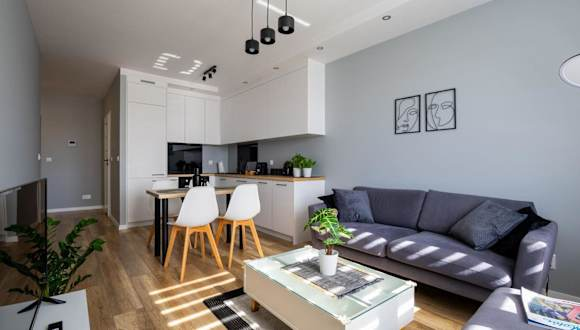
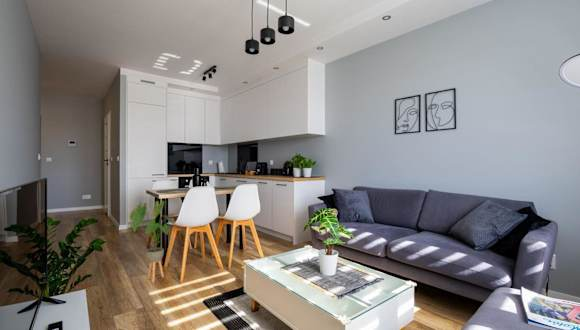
+ house plant (152, 240)
